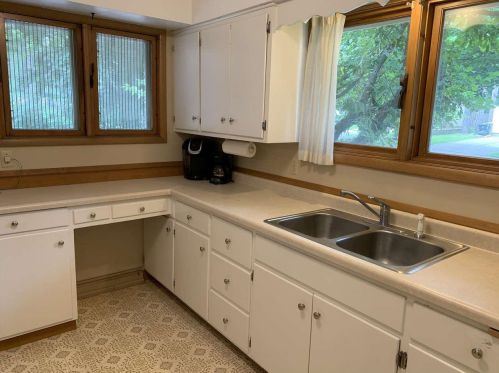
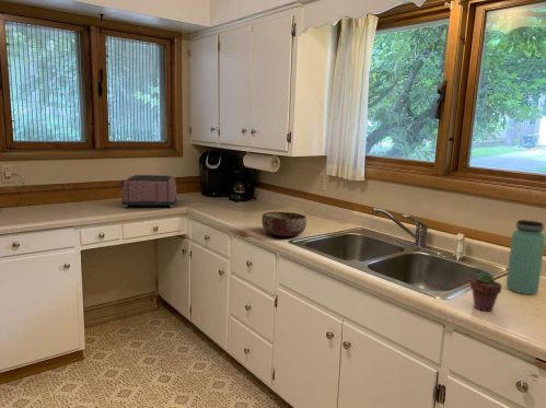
+ bottle (525, 256)
+ potted succulent (485, 289)
+ bowl (283, 224)
+ toaster (148, 189)
